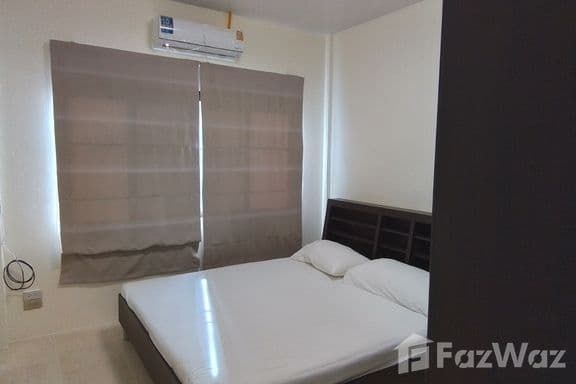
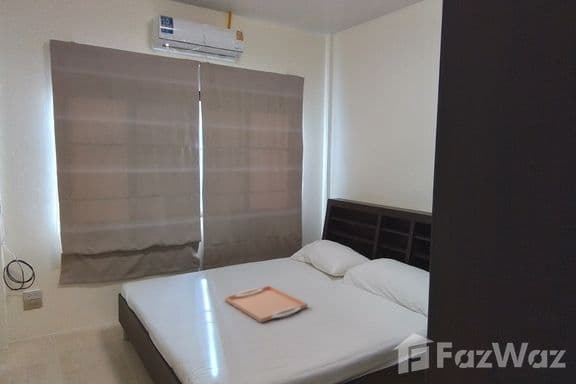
+ serving tray (265, 302)
